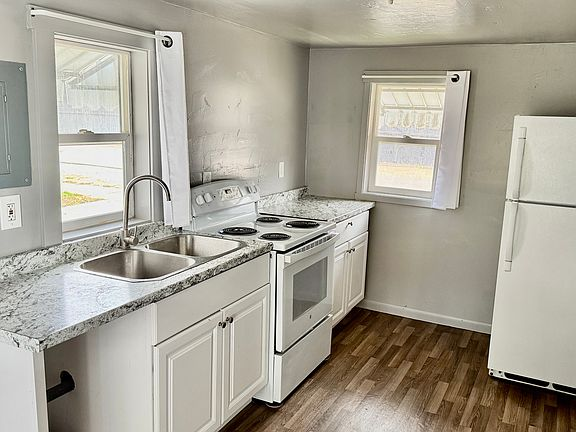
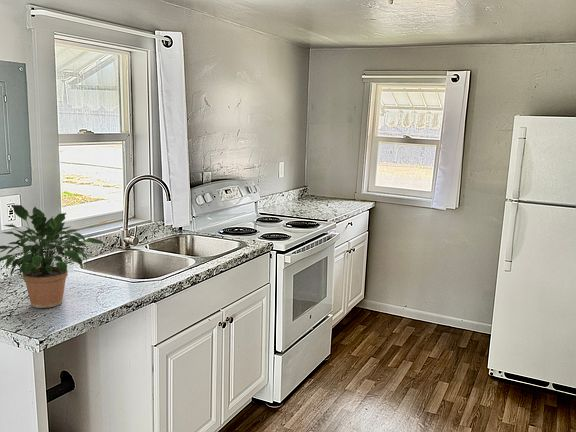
+ potted plant (52, 254)
